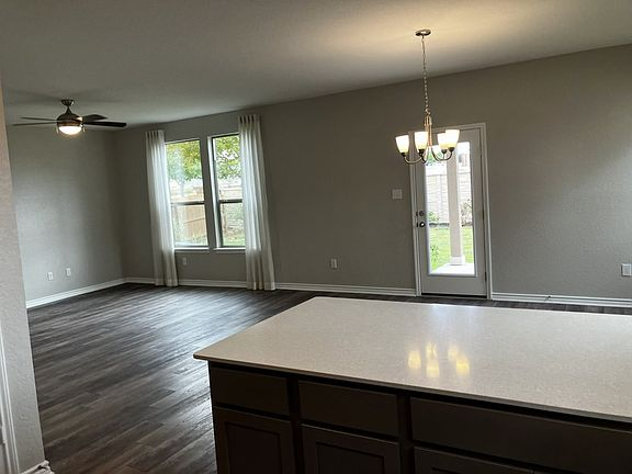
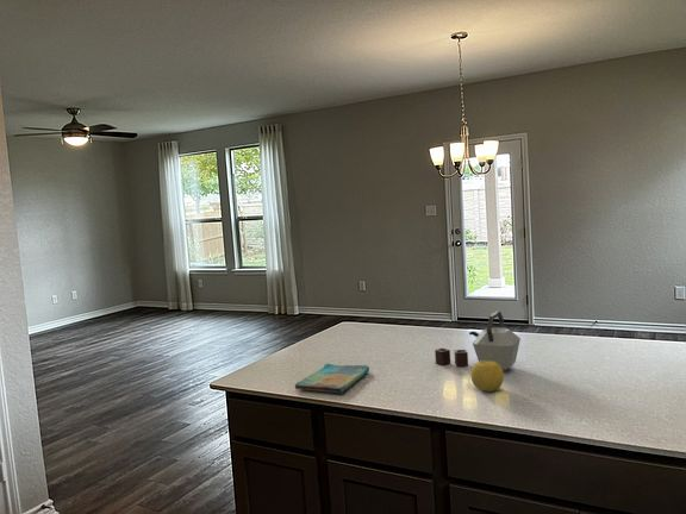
+ dish towel (333, 376)
+ fruit (486, 375)
+ kettle (474, 340)
